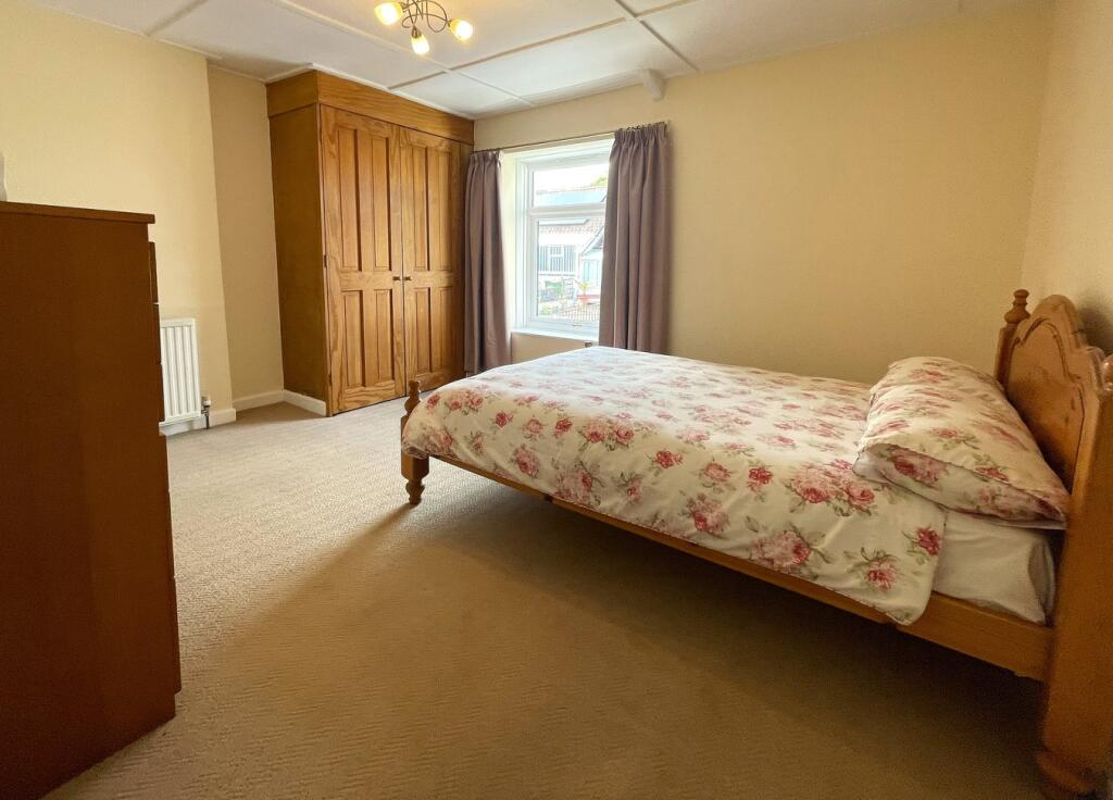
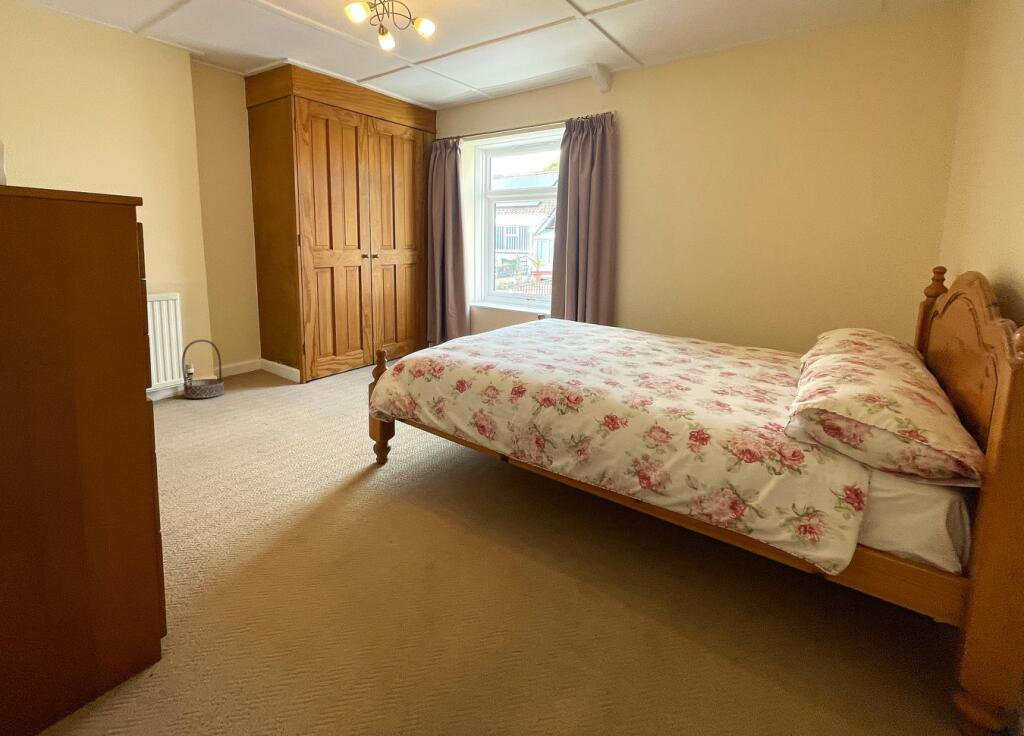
+ basket (202, 379)
